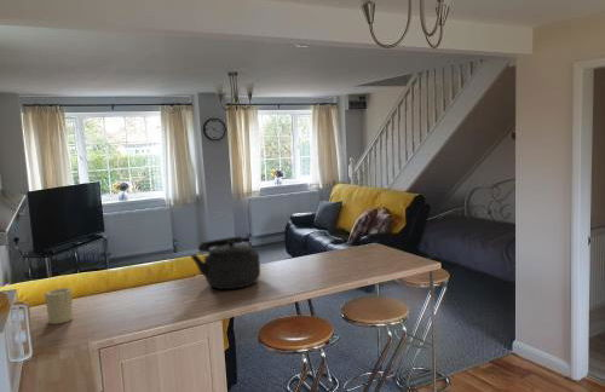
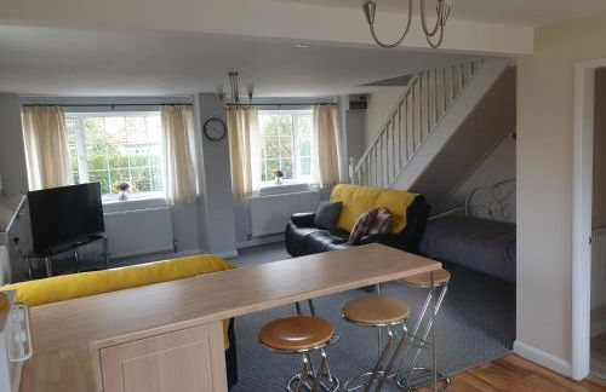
- kettle (230, 261)
- candle (59, 305)
